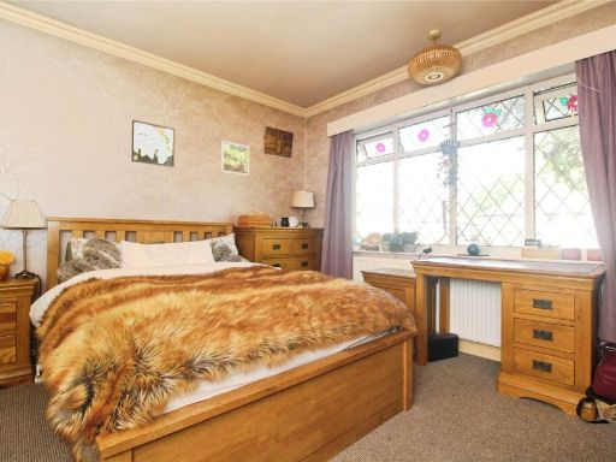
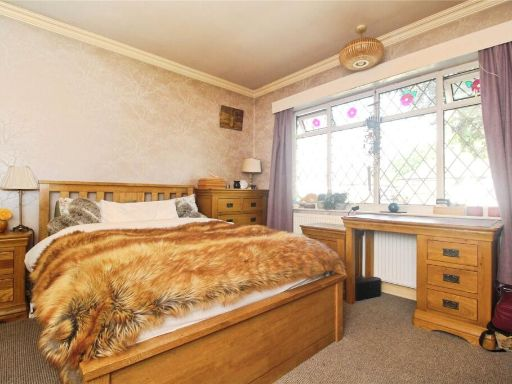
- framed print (235, 158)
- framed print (153, 144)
